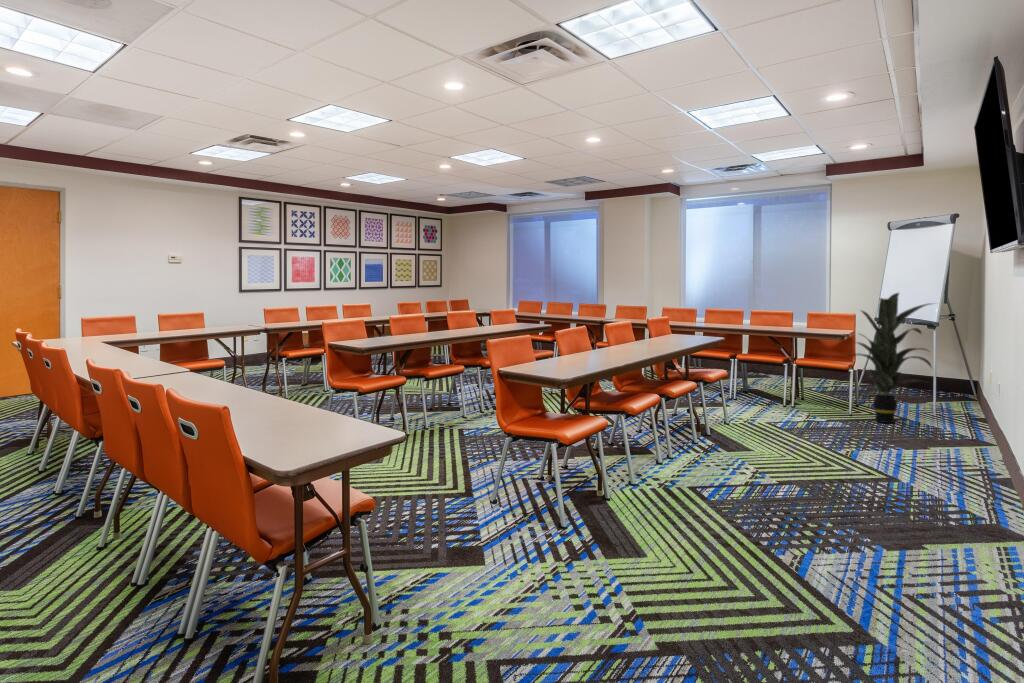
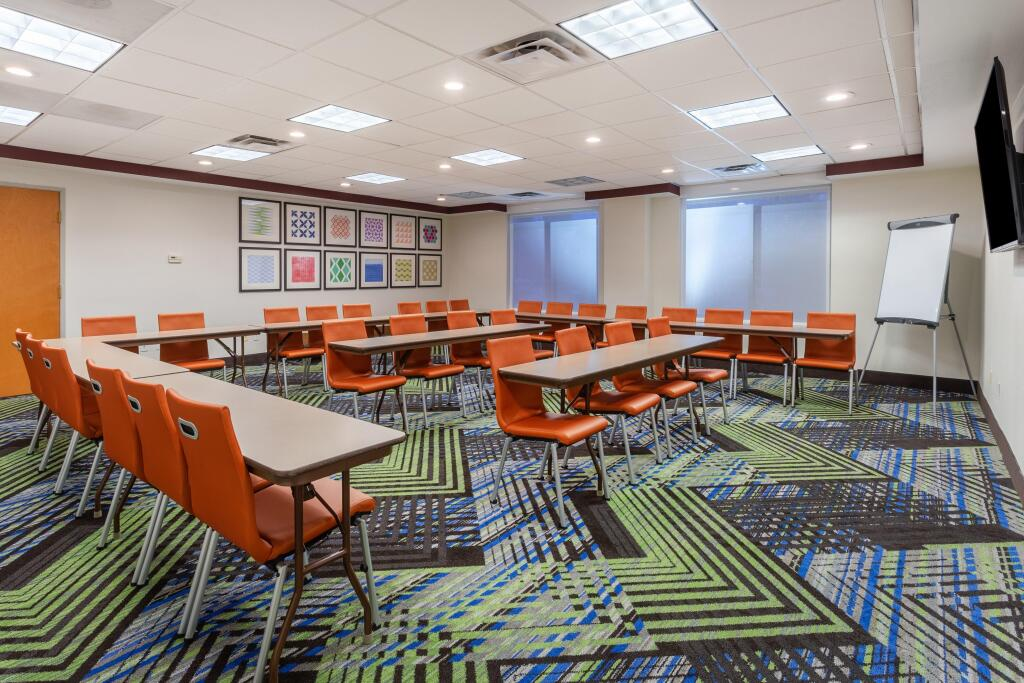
- indoor plant (892, 357)
